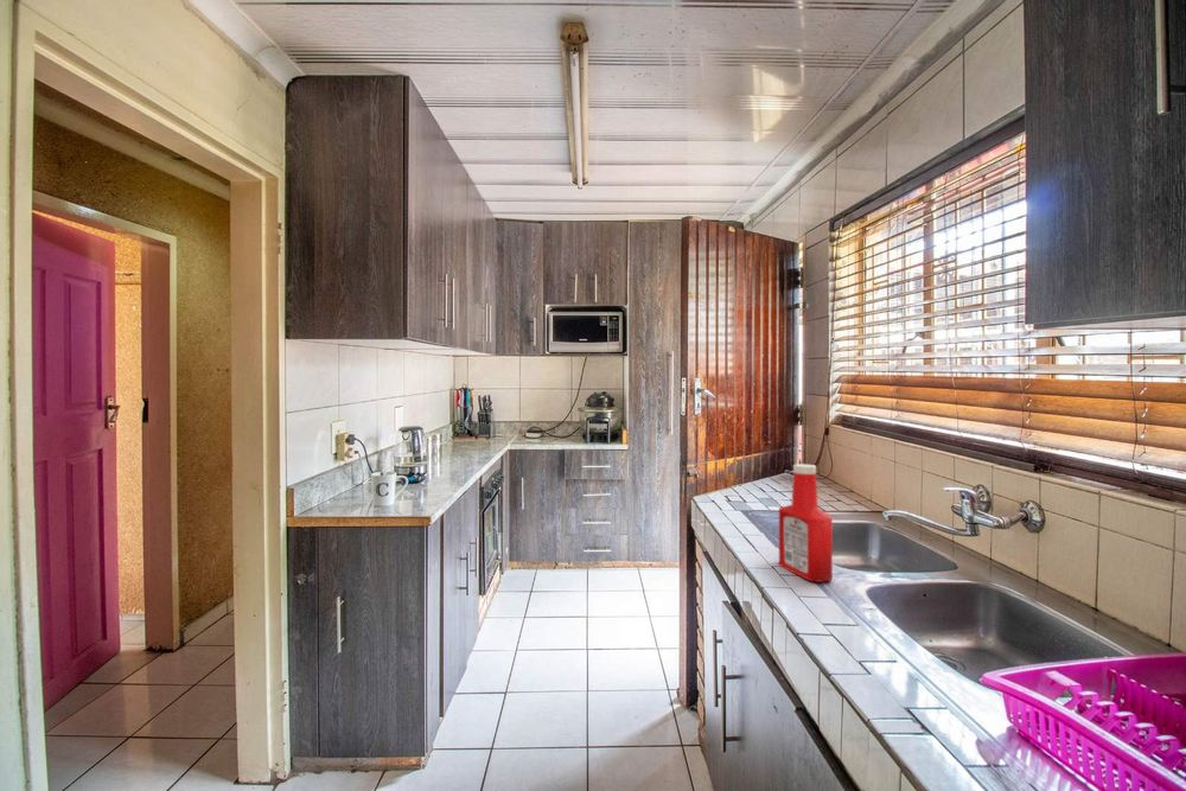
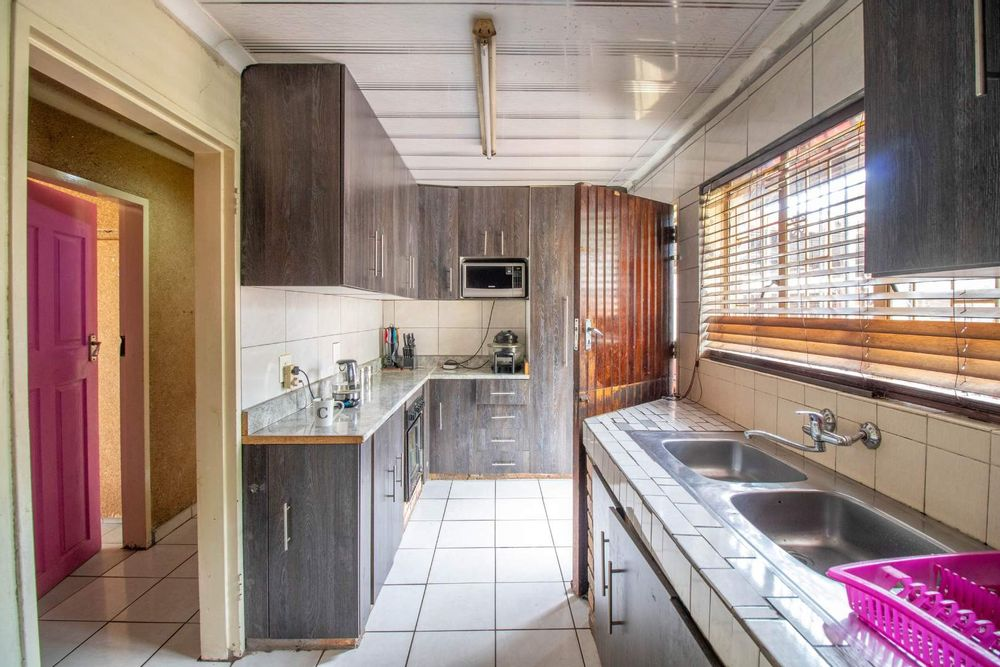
- soap bottle (804, 518)
